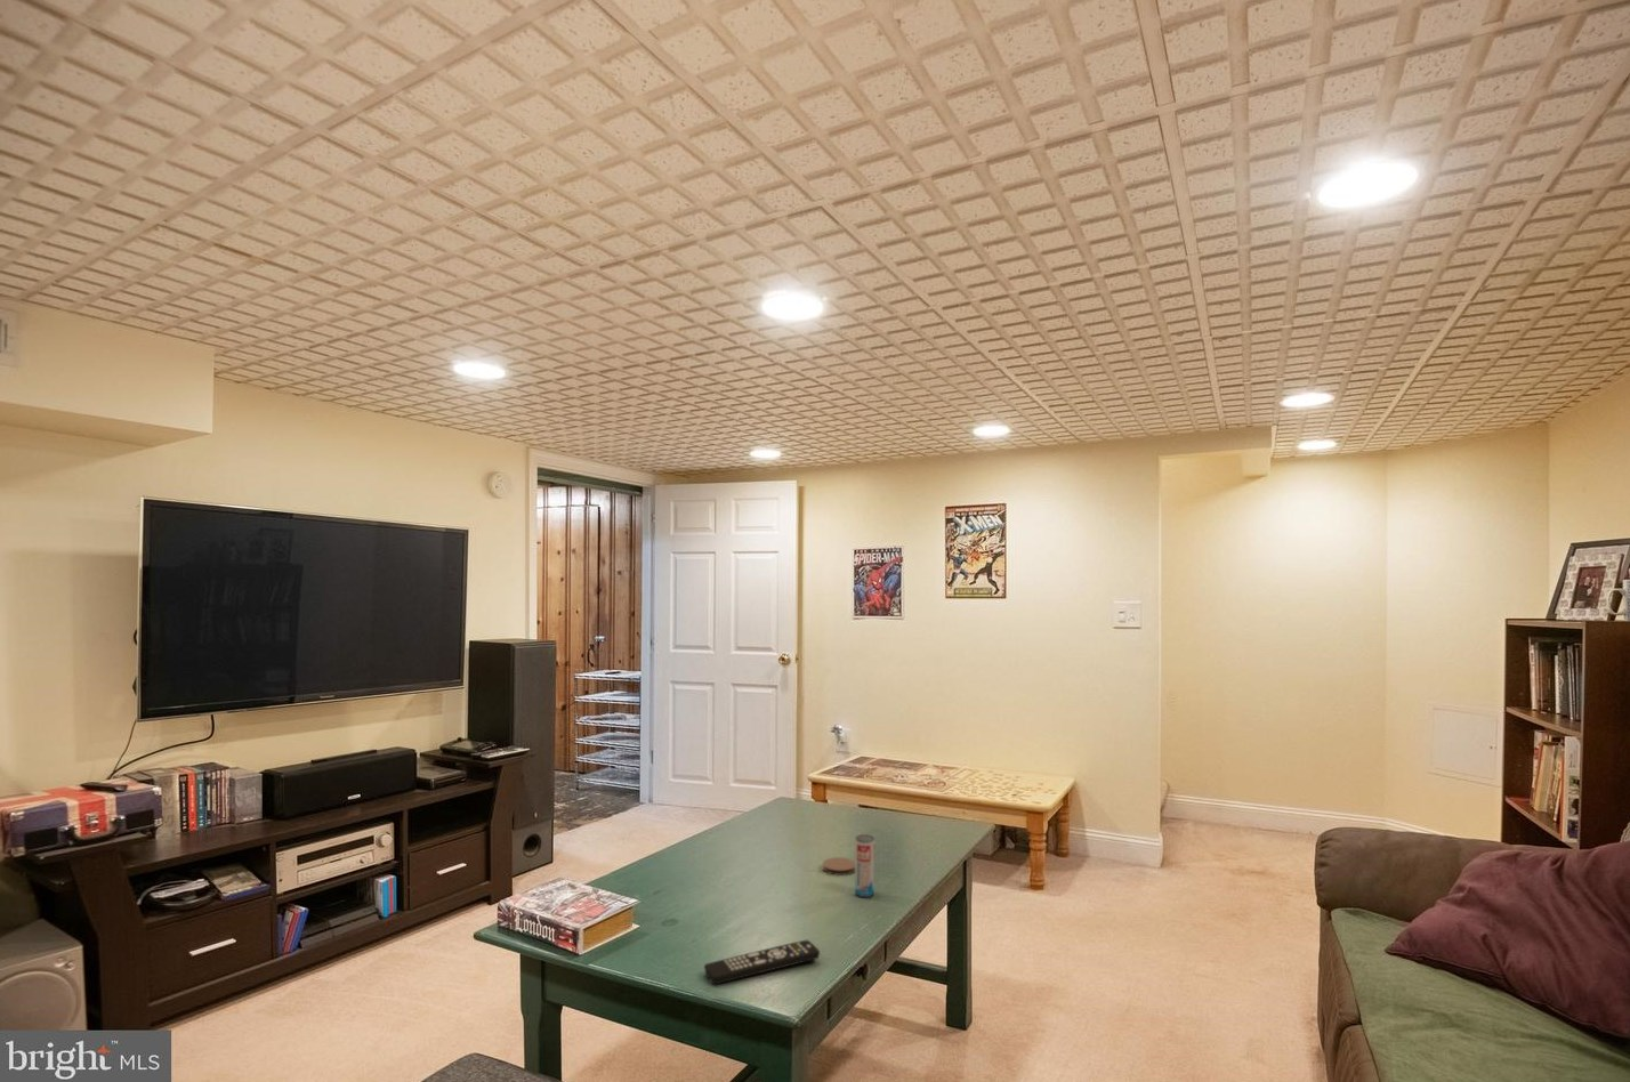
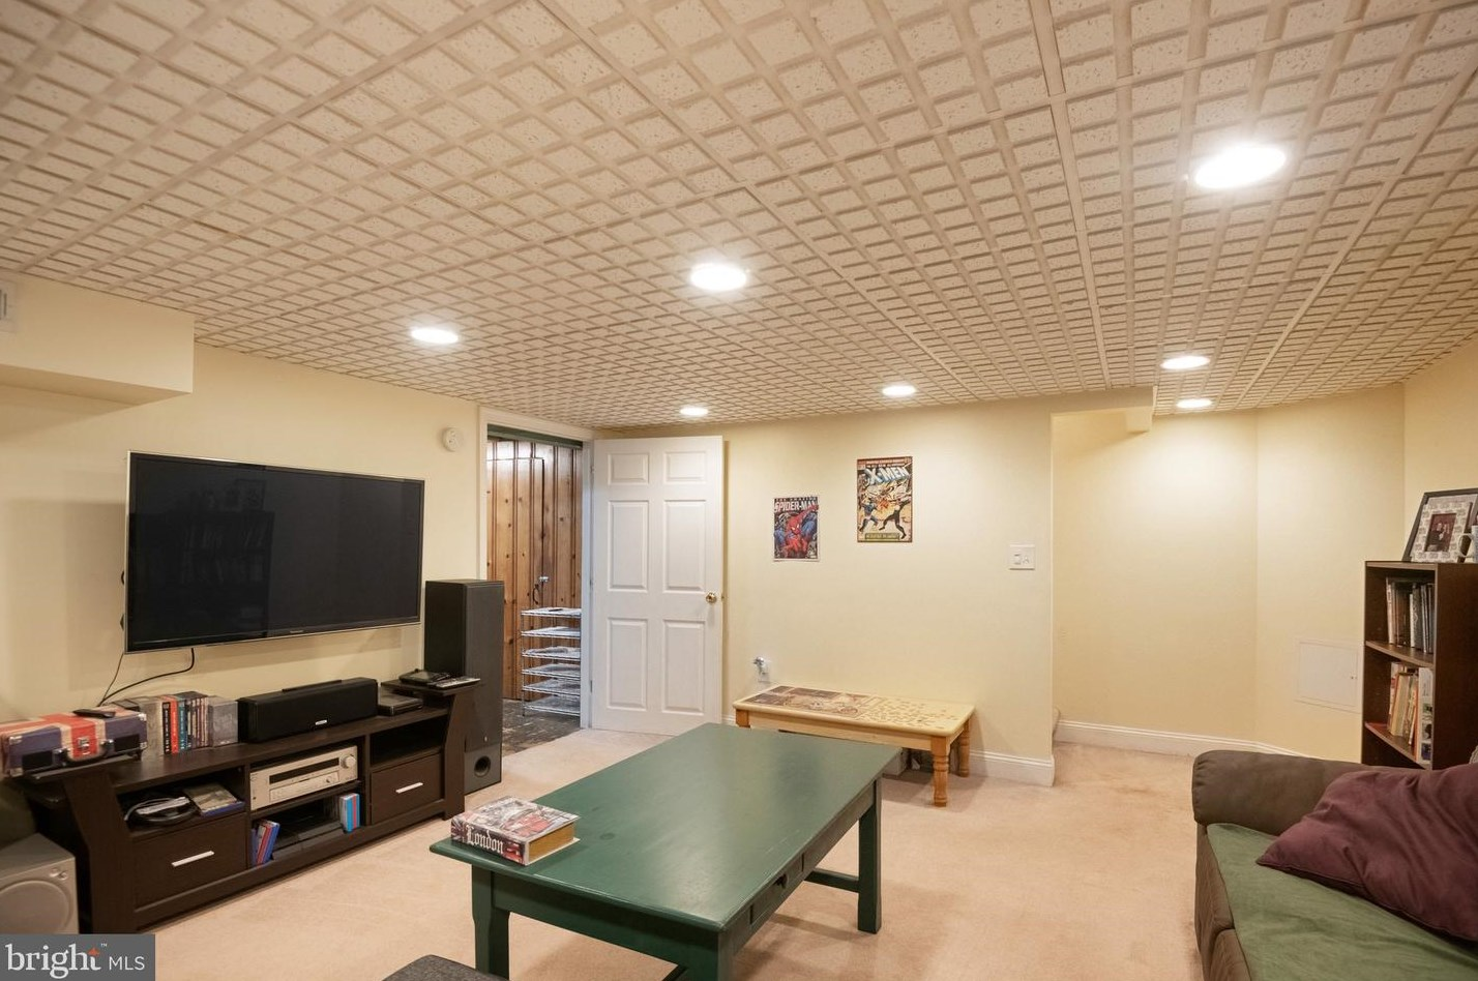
- remote control (763, 961)
- coaster (839, 865)
- beverage can (865, 865)
